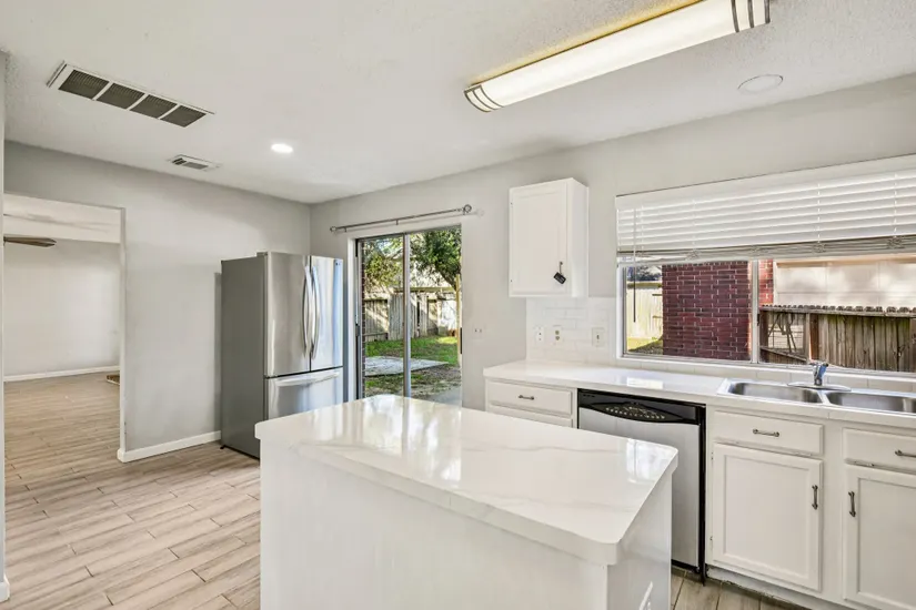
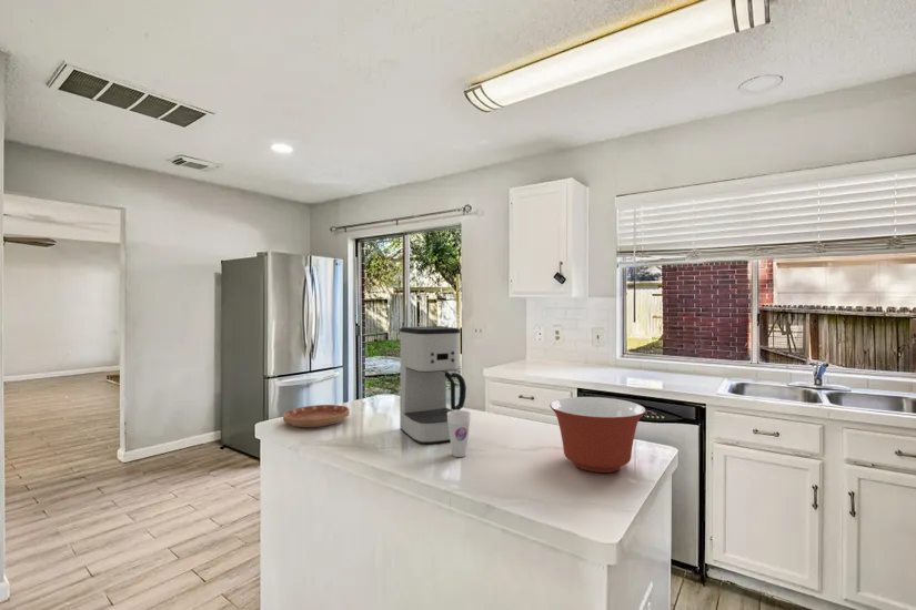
+ cup (459, 434)
+ mixing bowl (596, 435)
+ coffee maker (436, 379)
+ saucer (316, 416)
